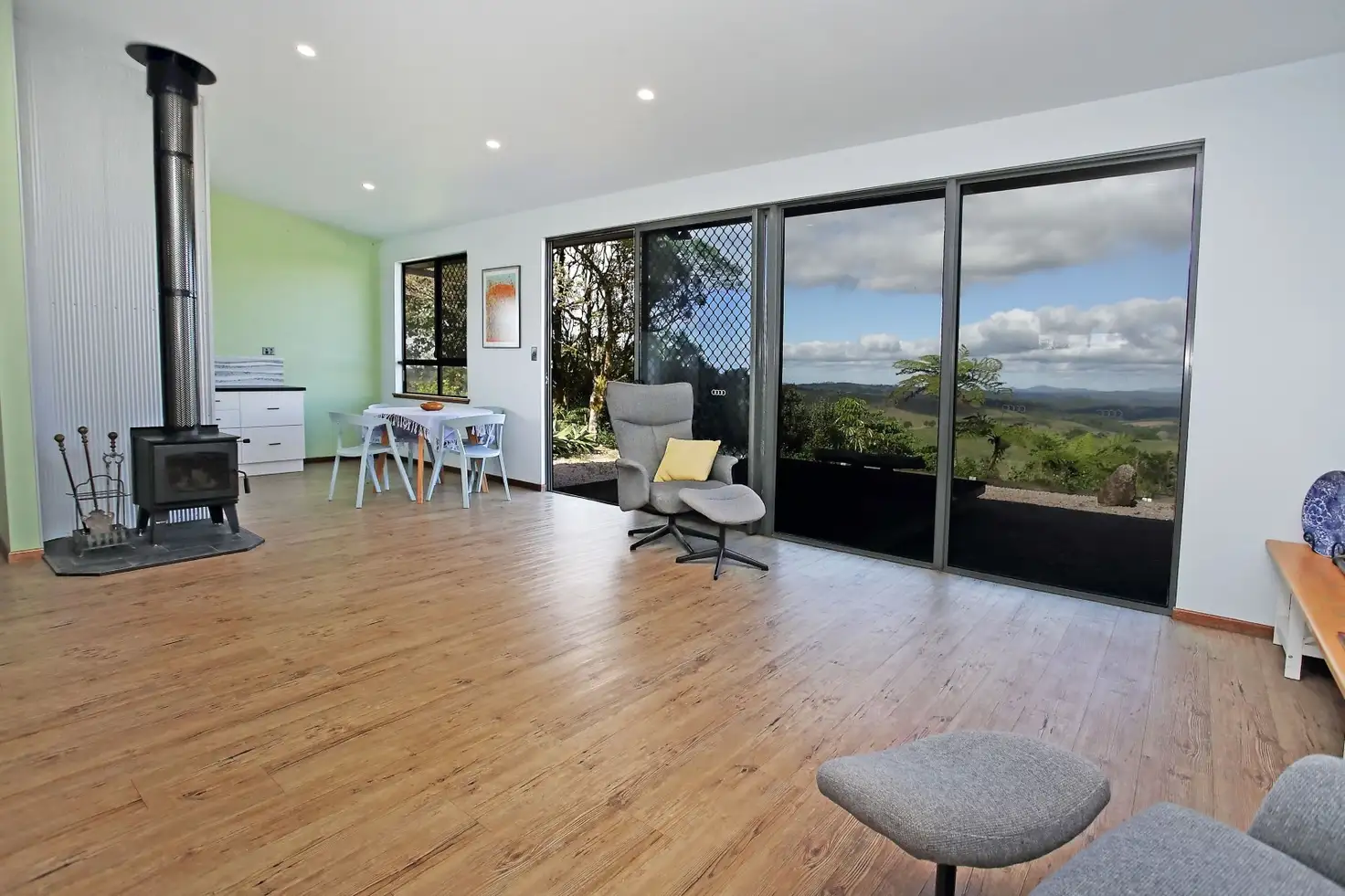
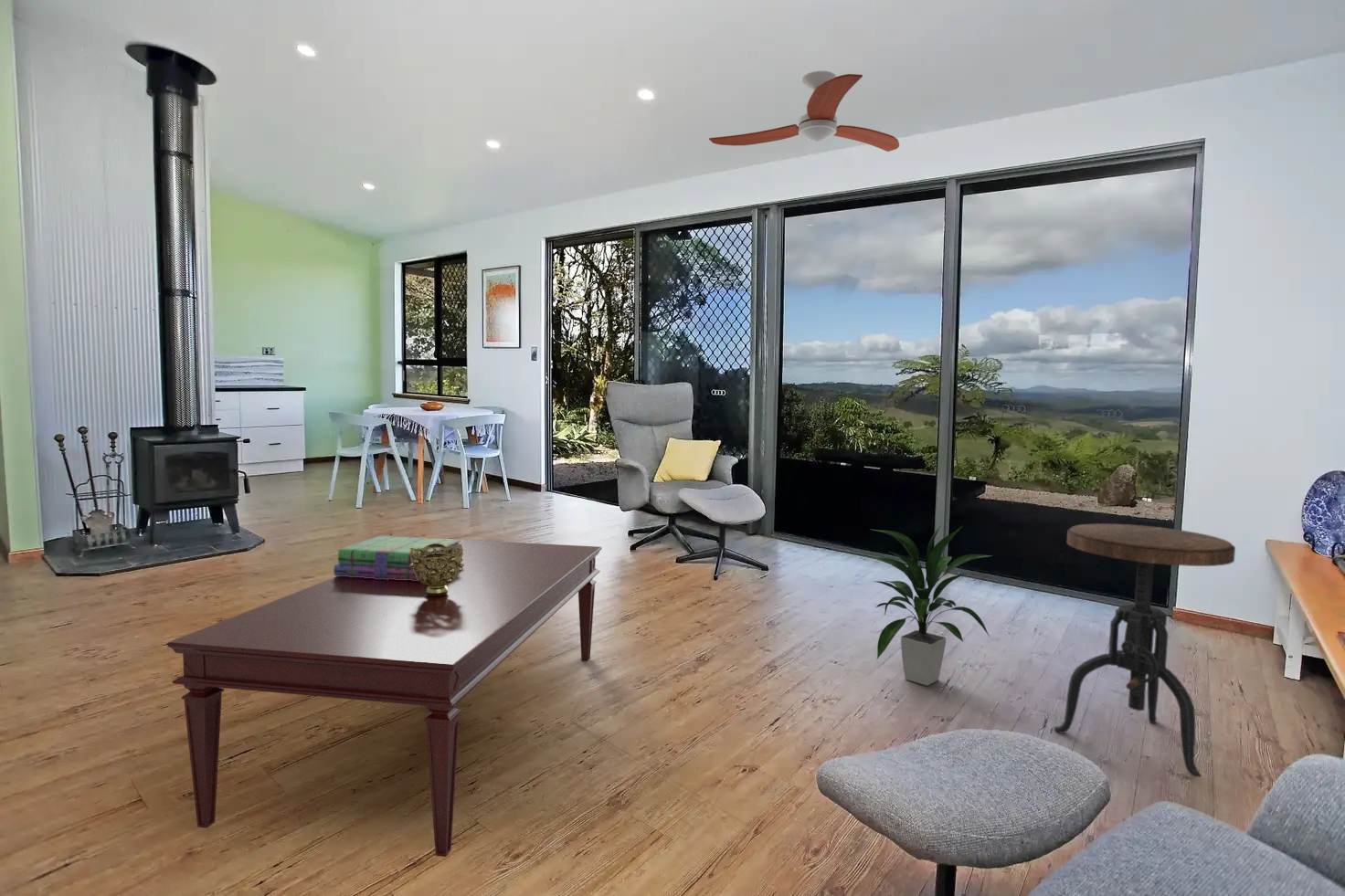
+ stack of books (401, 556)
+ indoor plant (919, 599)
+ ceiling fan (807, 105)
+ side table (1140, 639)
+ coffee table (440, 654)
+ decorative bowl (437, 570)
